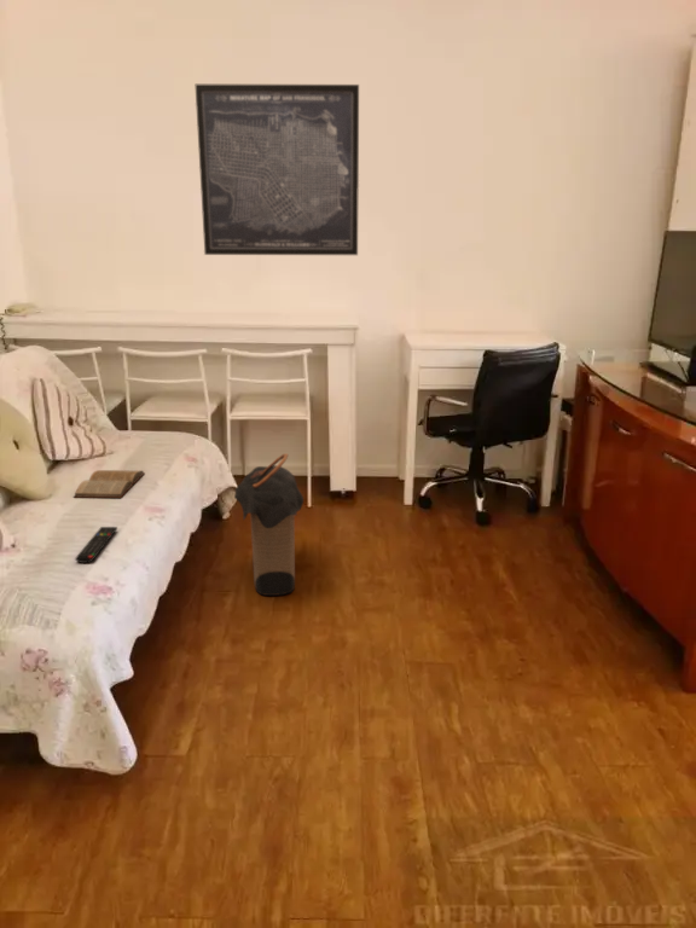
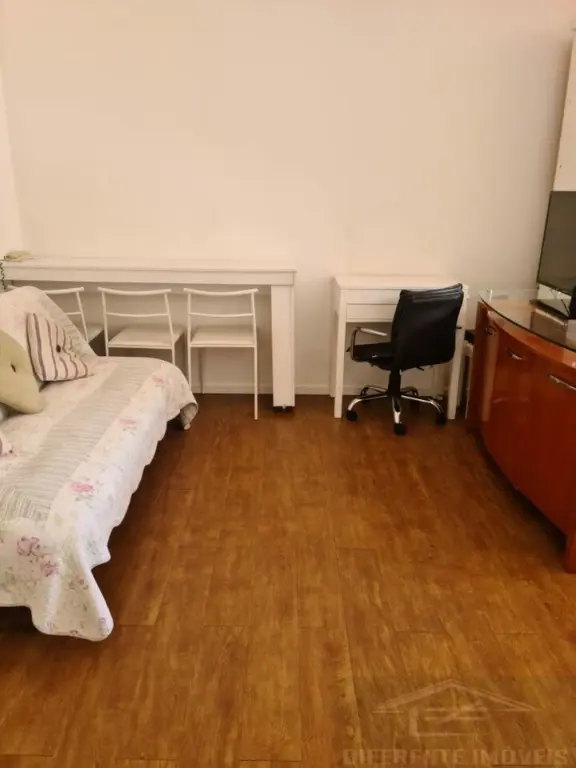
- laundry hamper (268, 512)
- wall art (279, 172)
- remote control (97, 544)
- book (110, 481)
